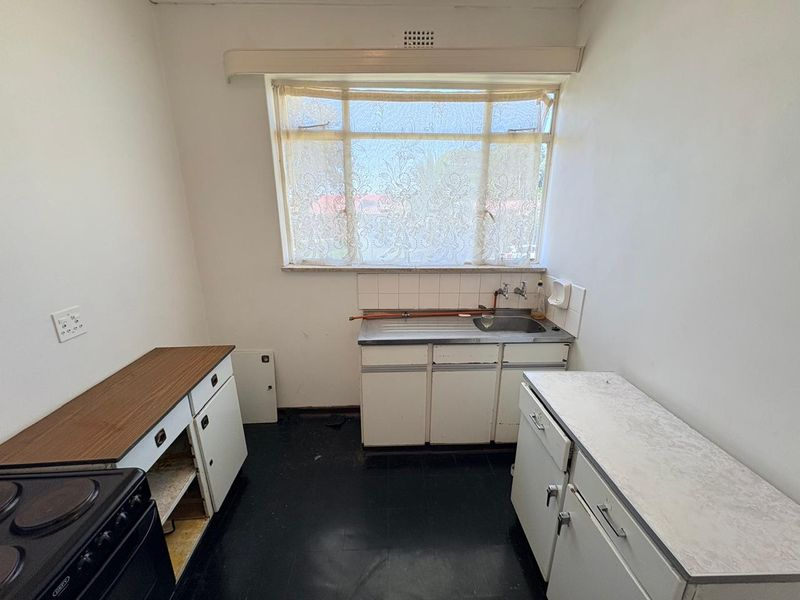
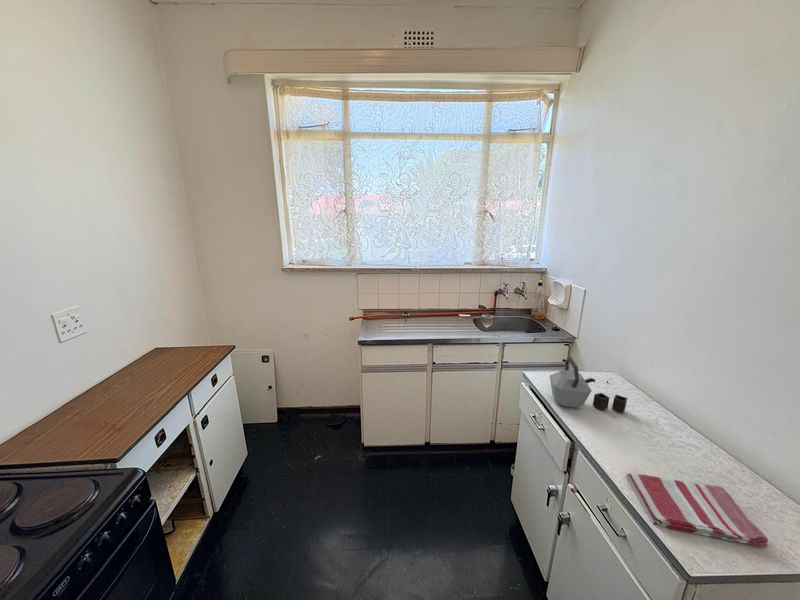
+ kettle (588, 386)
+ dish towel (689, 504)
